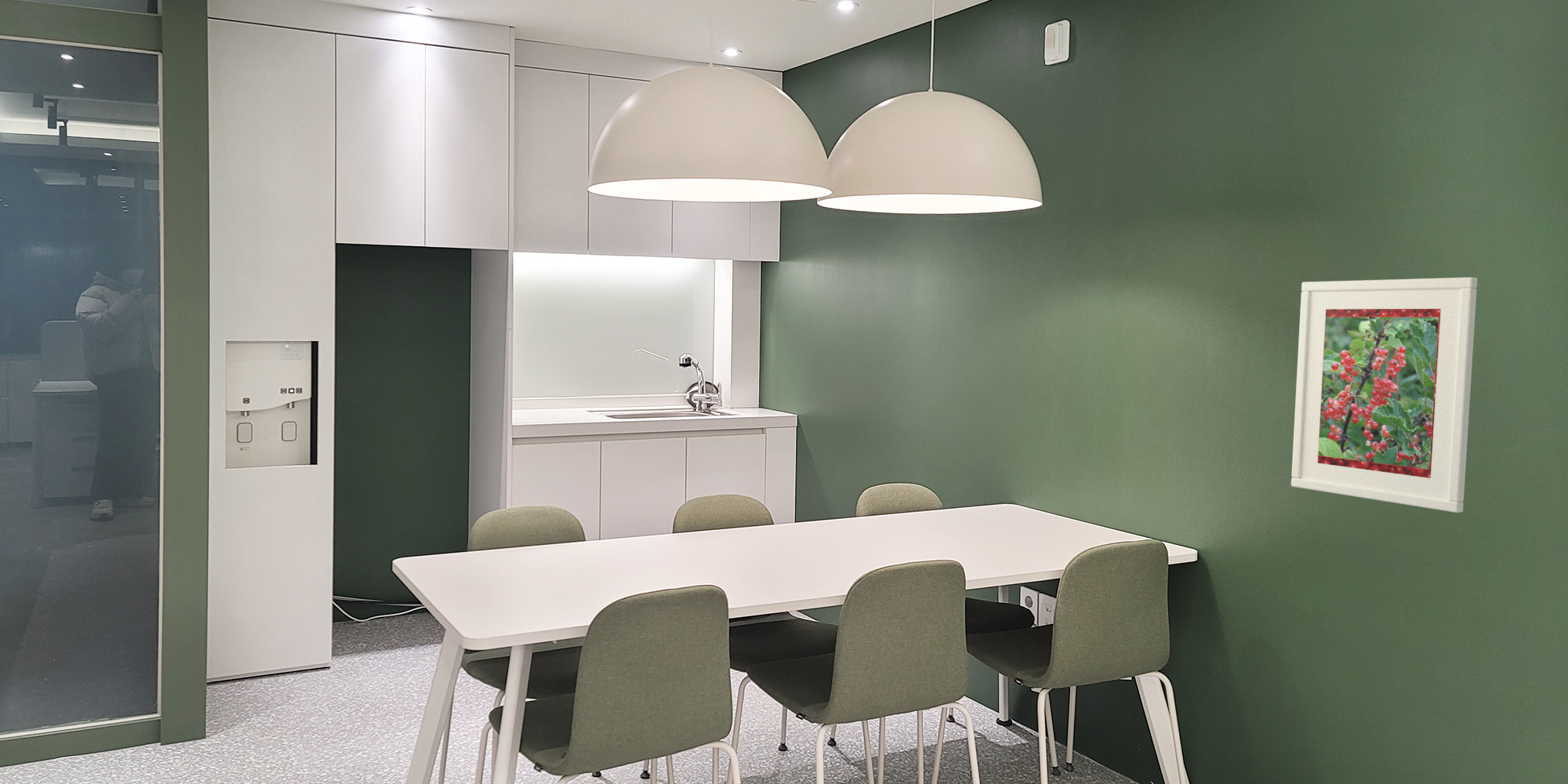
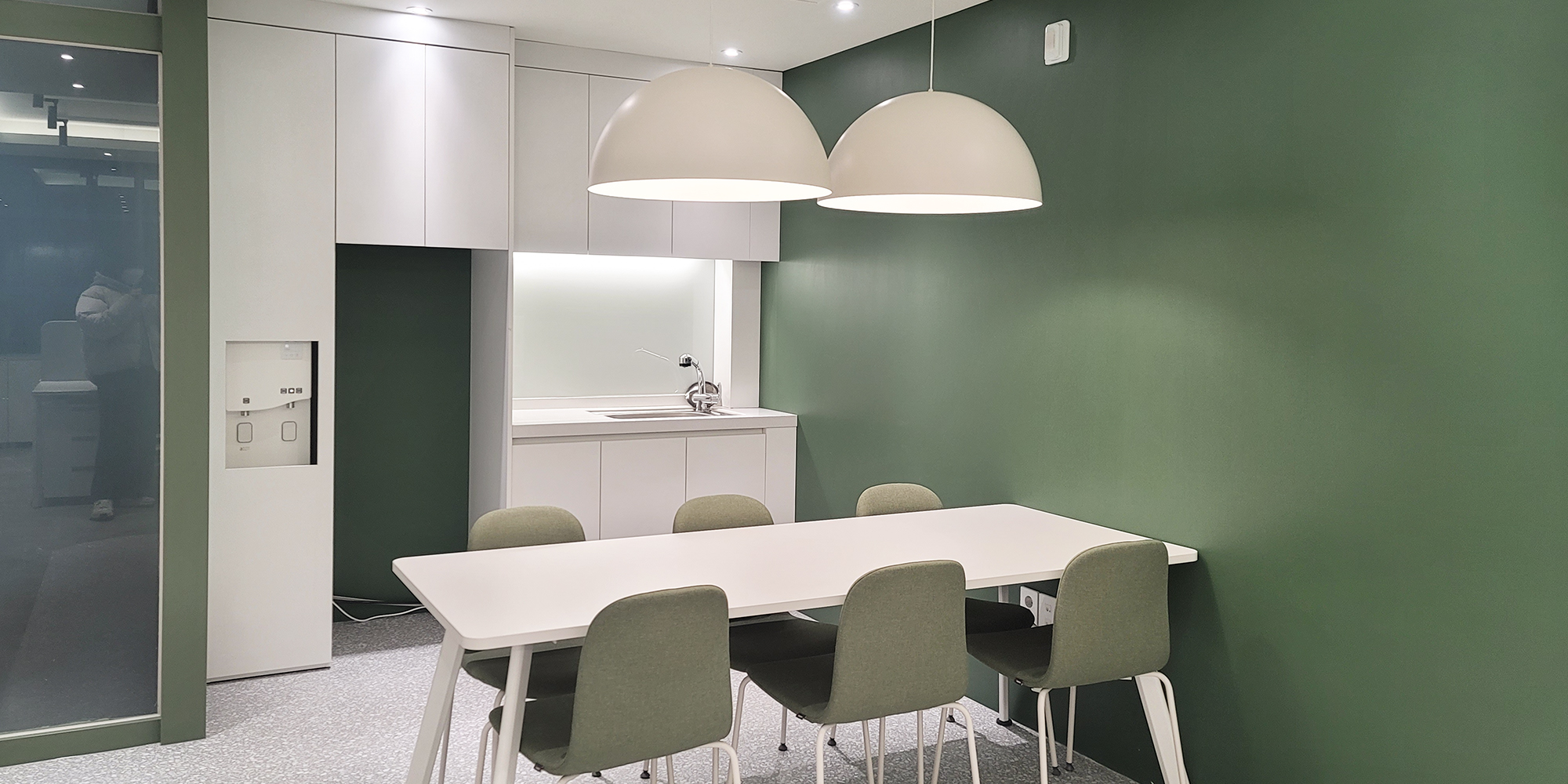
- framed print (1377, 390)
